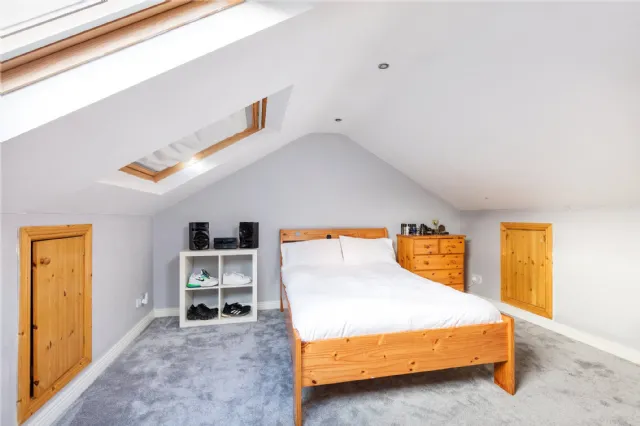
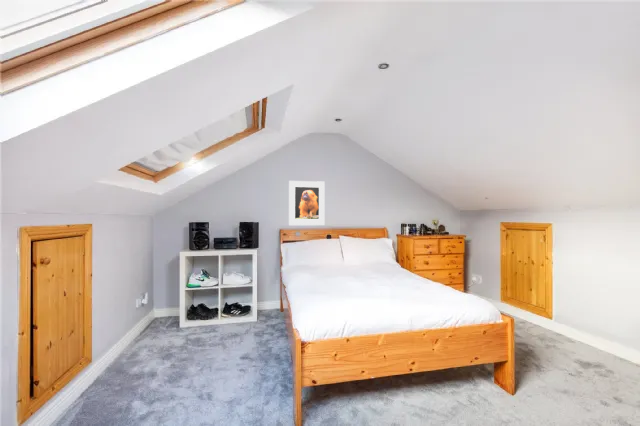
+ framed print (306, 203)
